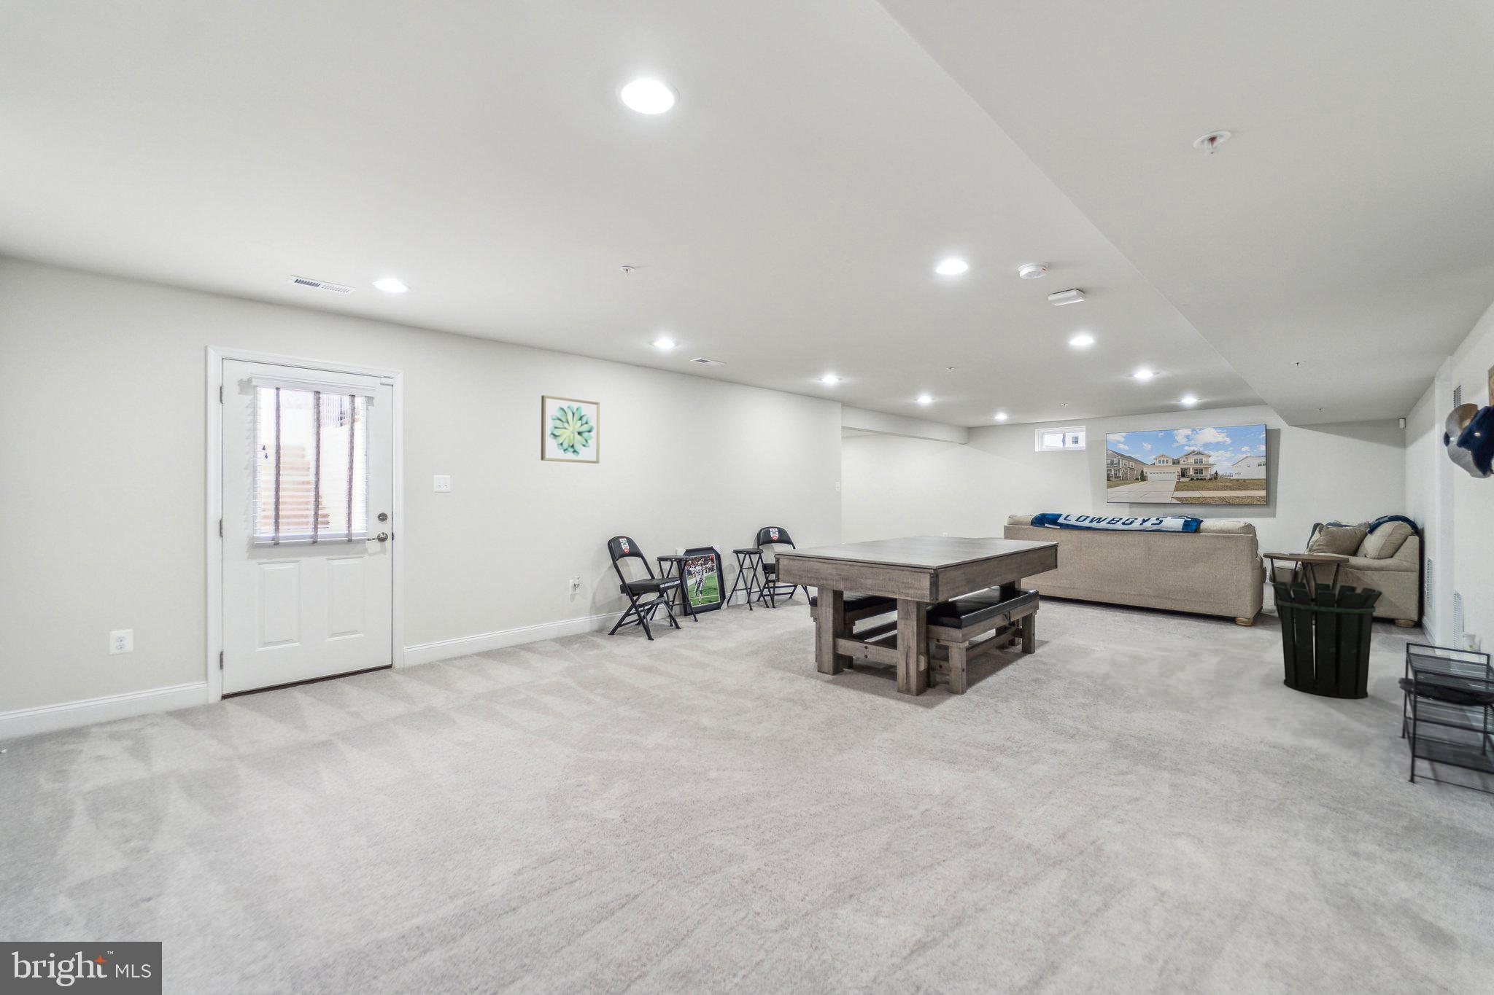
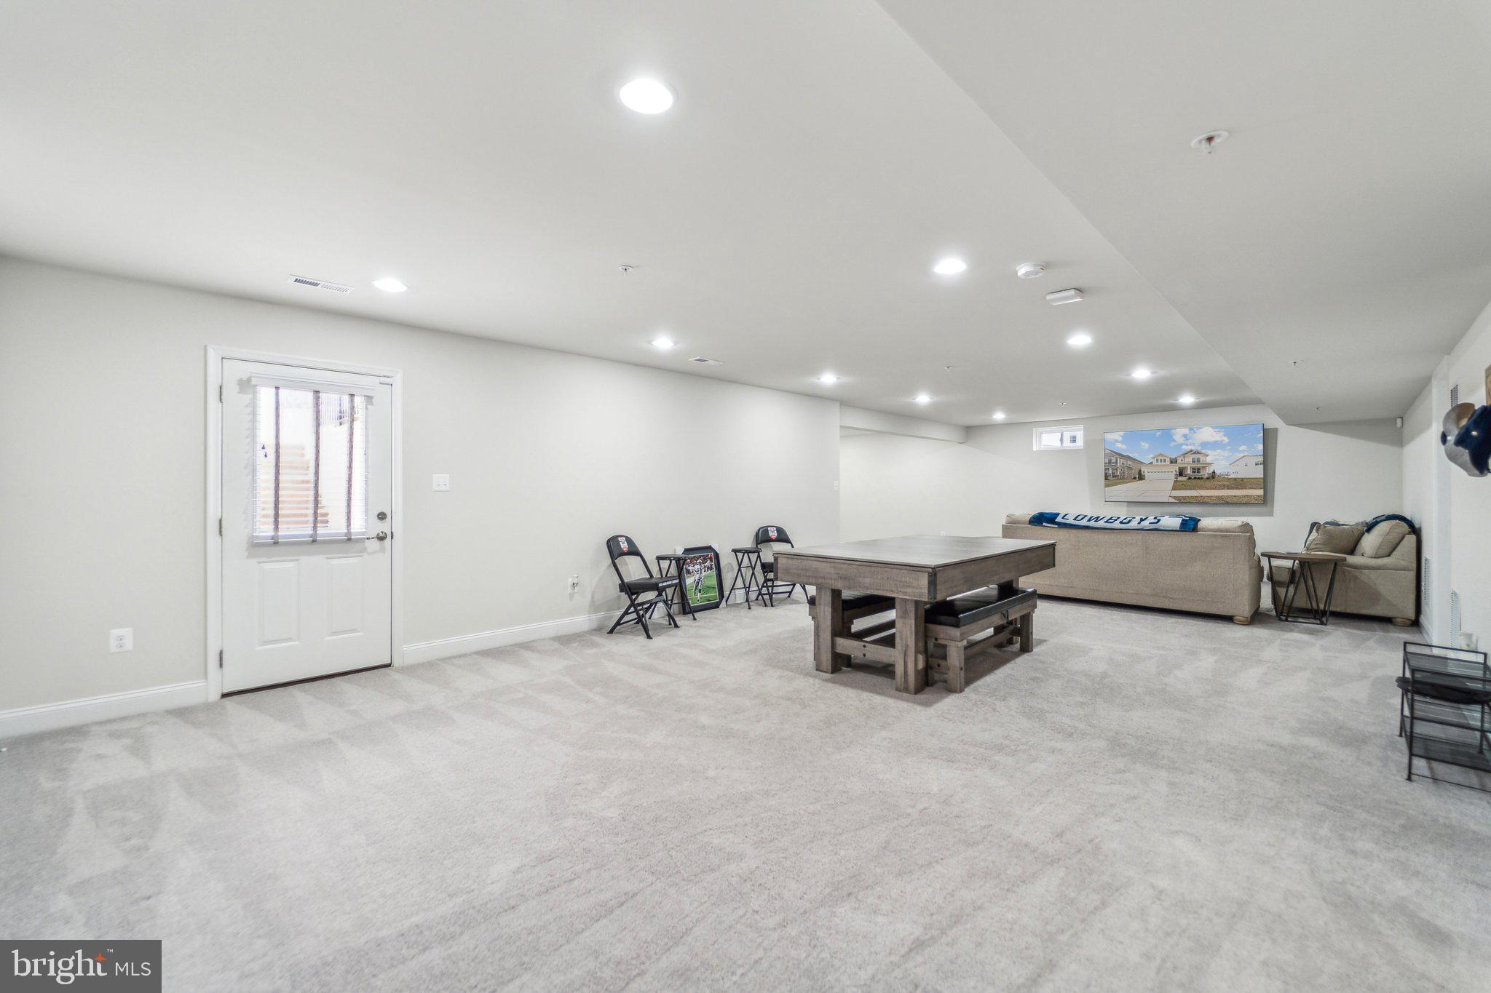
- wall art (571, 430)
- waste bin (1324, 637)
